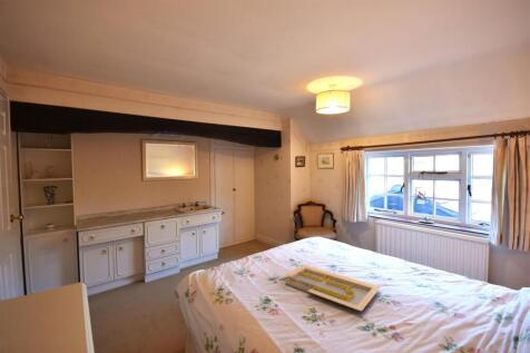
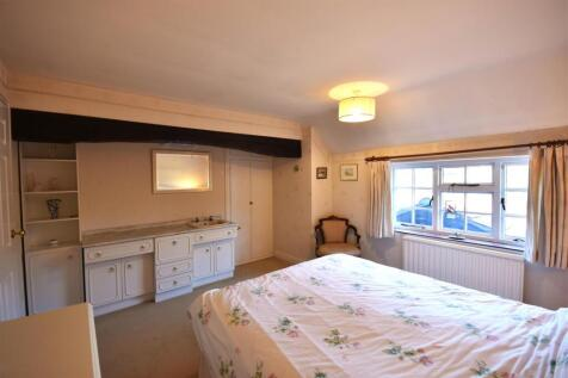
- serving tray (326, 285)
